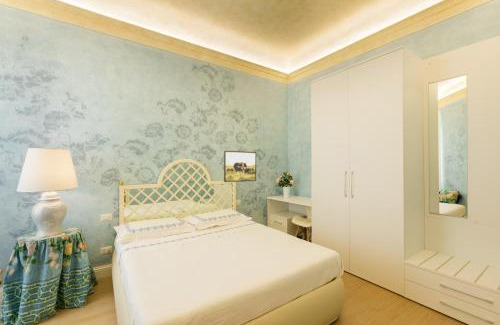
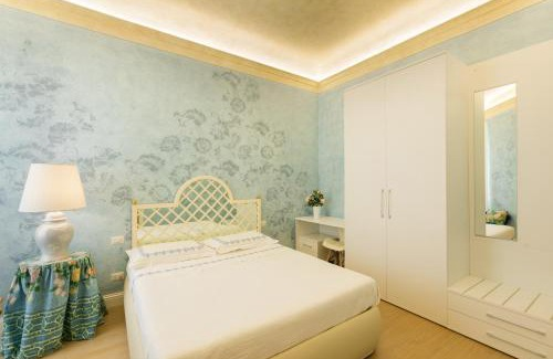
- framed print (240, 166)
